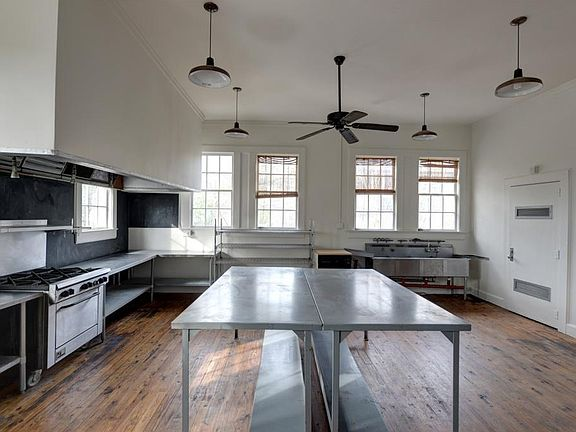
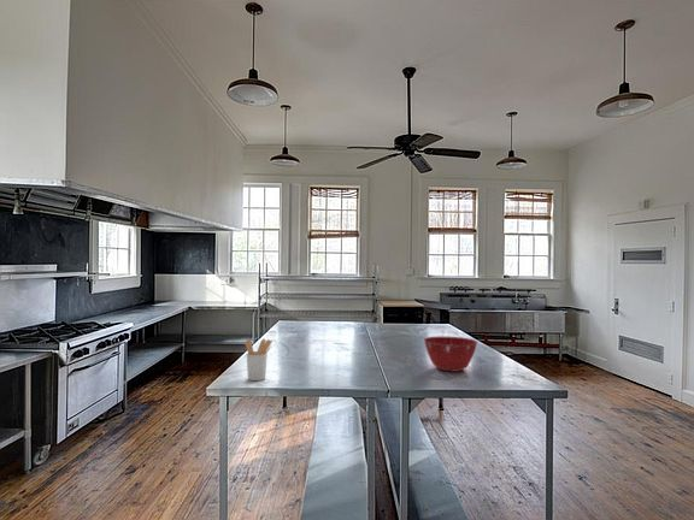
+ mixing bowl (449, 354)
+ utensil holder (259, 358)
